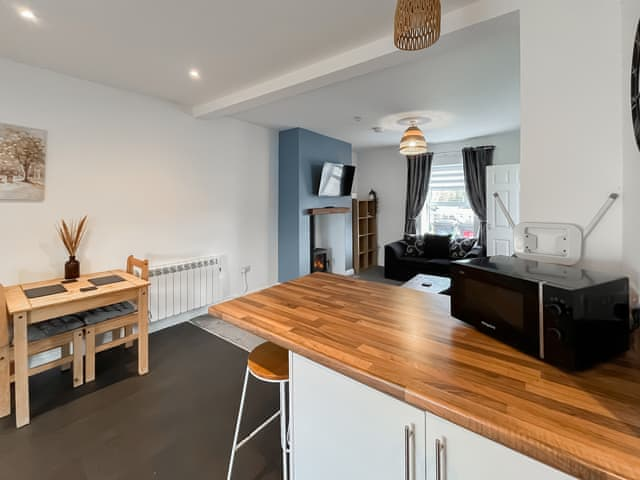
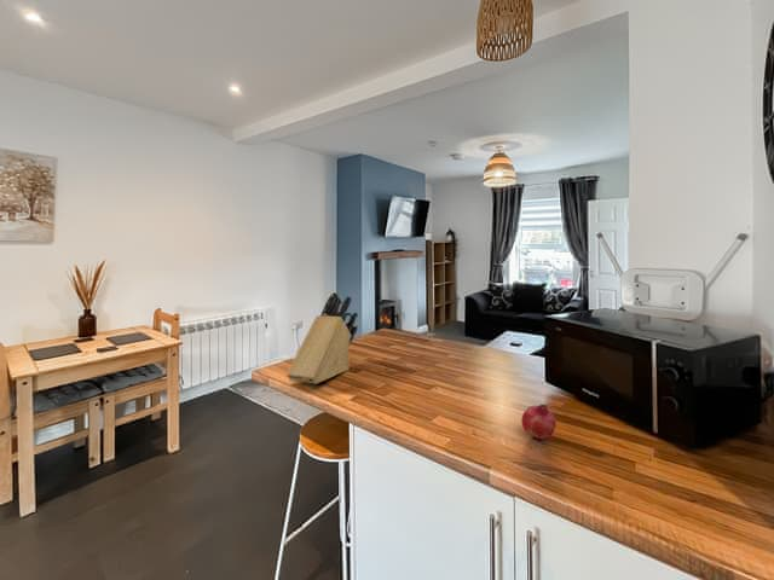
+ fruit (538, 418)
+ knife block (327, 332)
